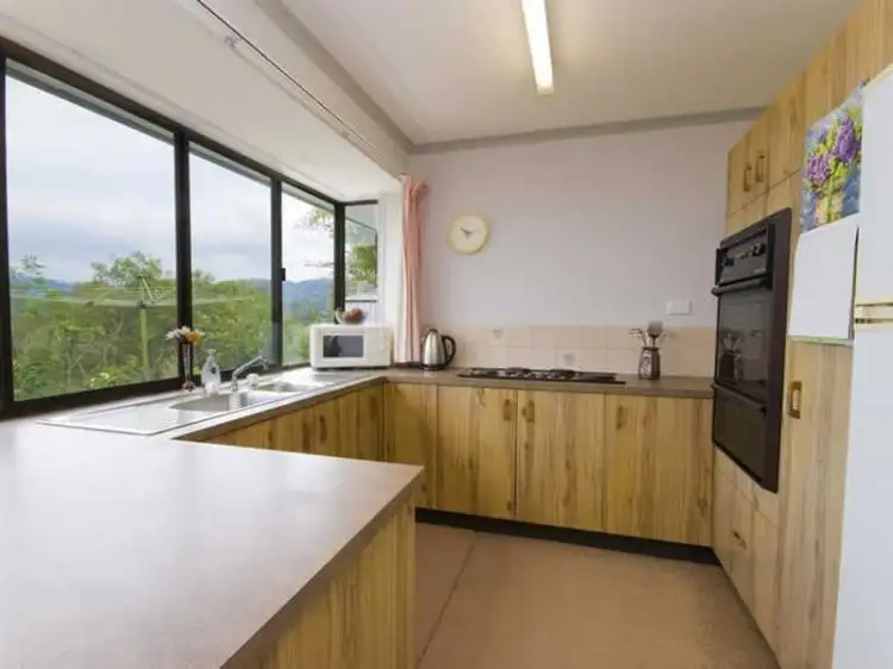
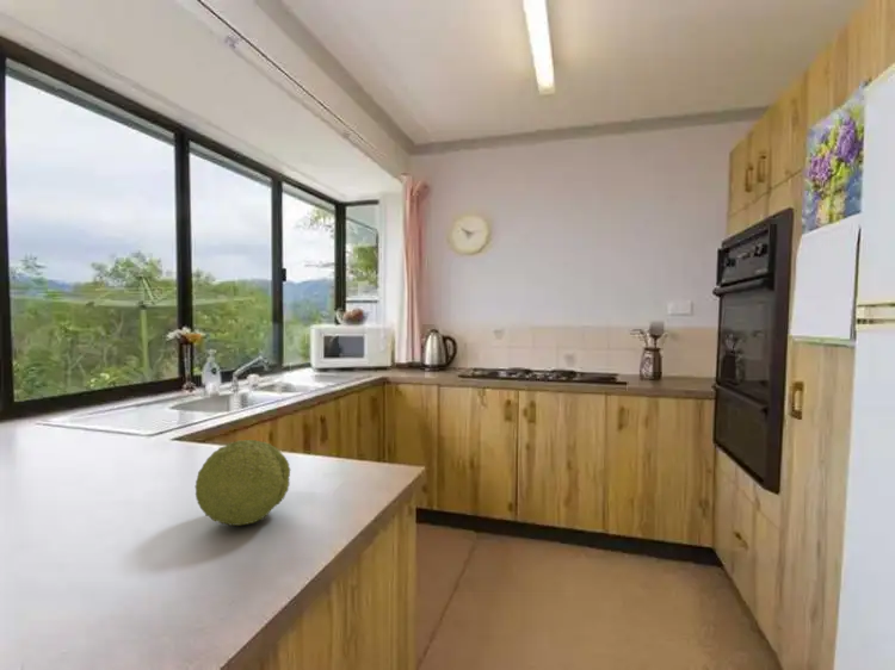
+ fruit (245, 478)
